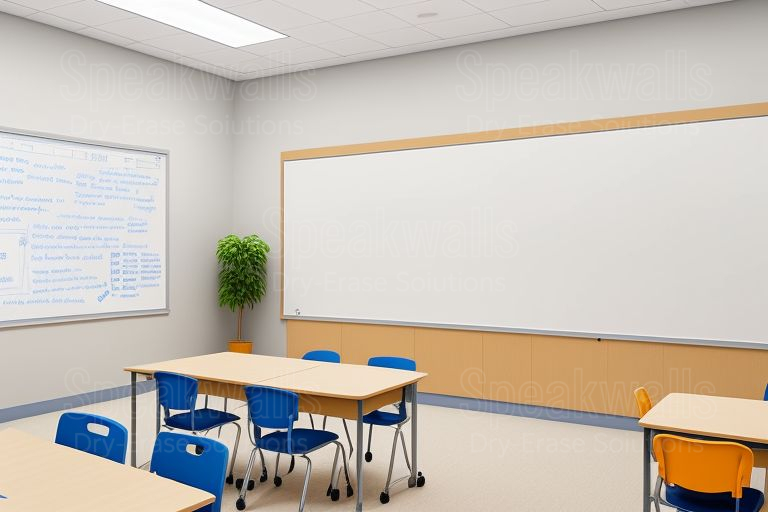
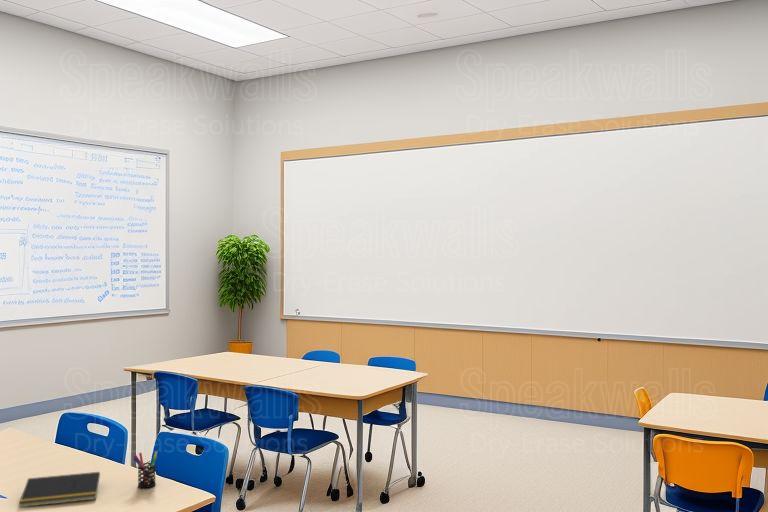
+ pen holder (147, 468)
+ notepad (61, 488)
